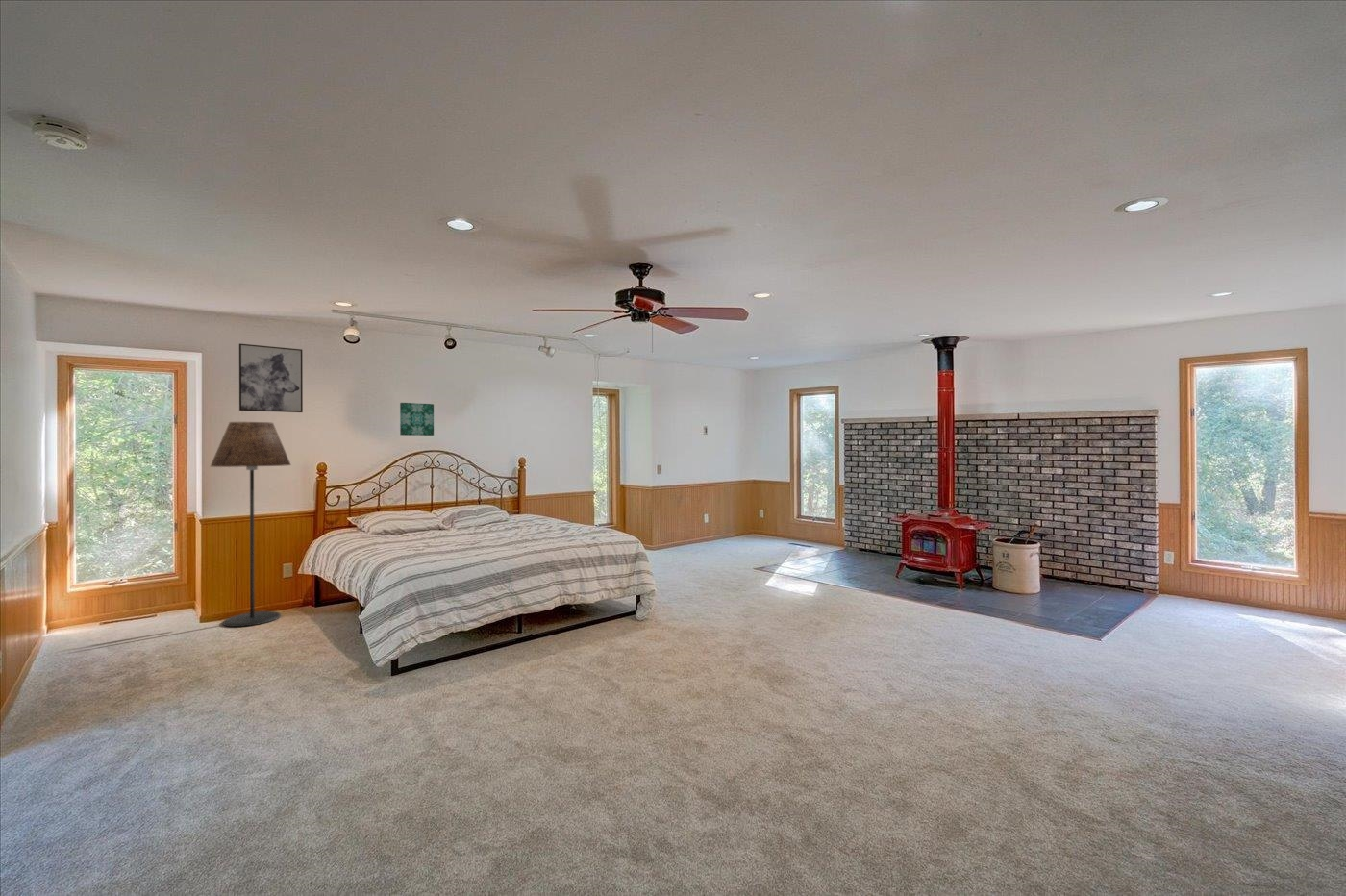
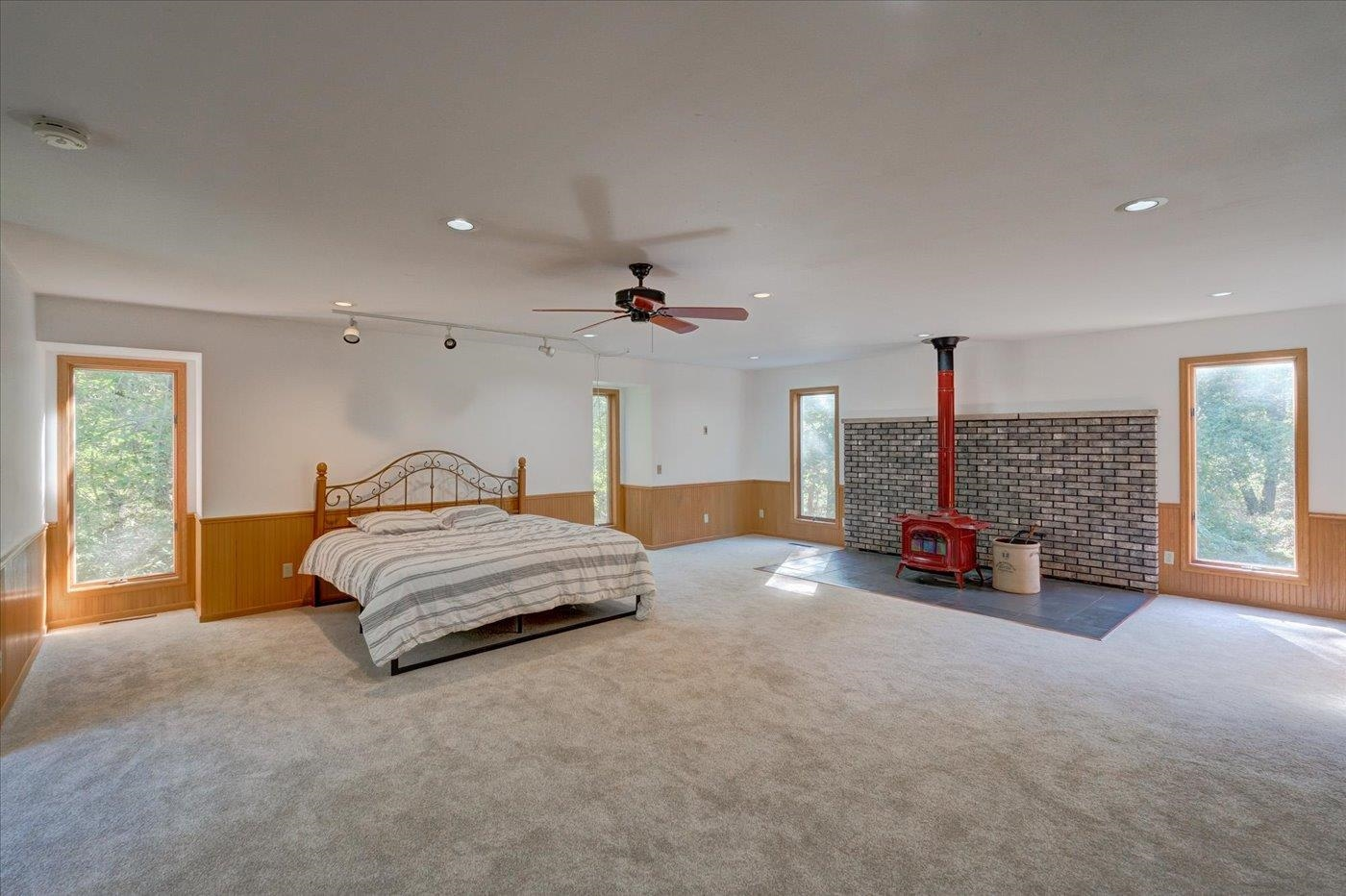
- floor lamp (252, 521)
- wall art (416, 419)
- wall art (271, 379)
